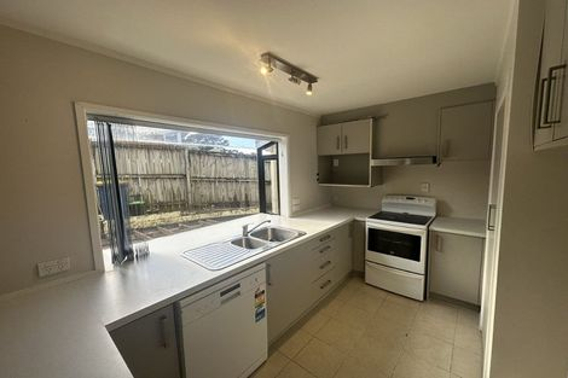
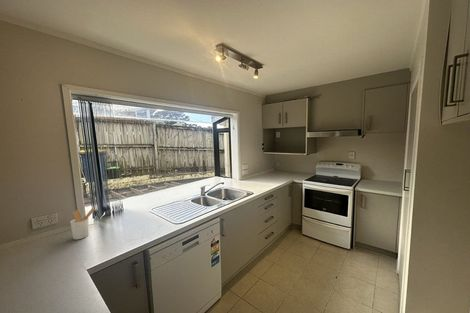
+ utensil holder (84, 222)
